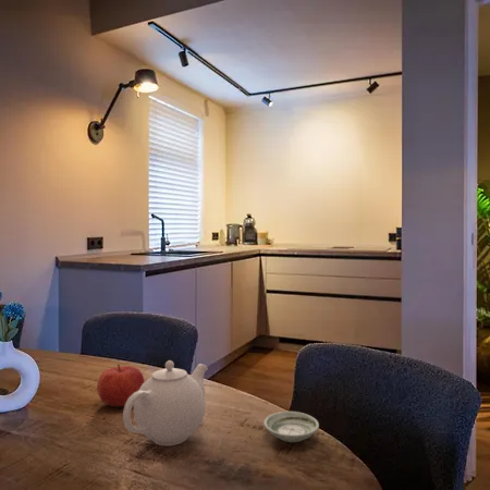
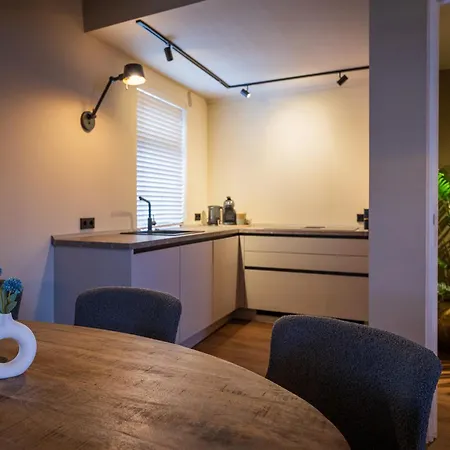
- fruit (121, 383)
- saucer (291, 428)
- teapot (170, 399)
